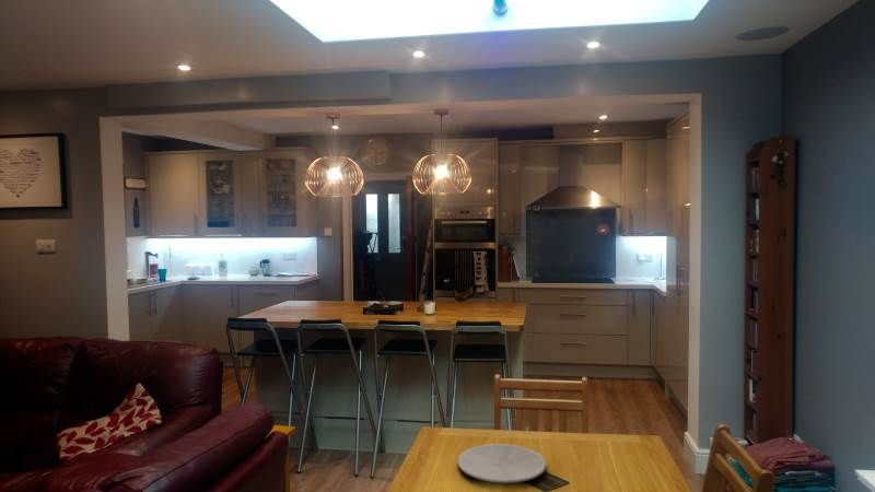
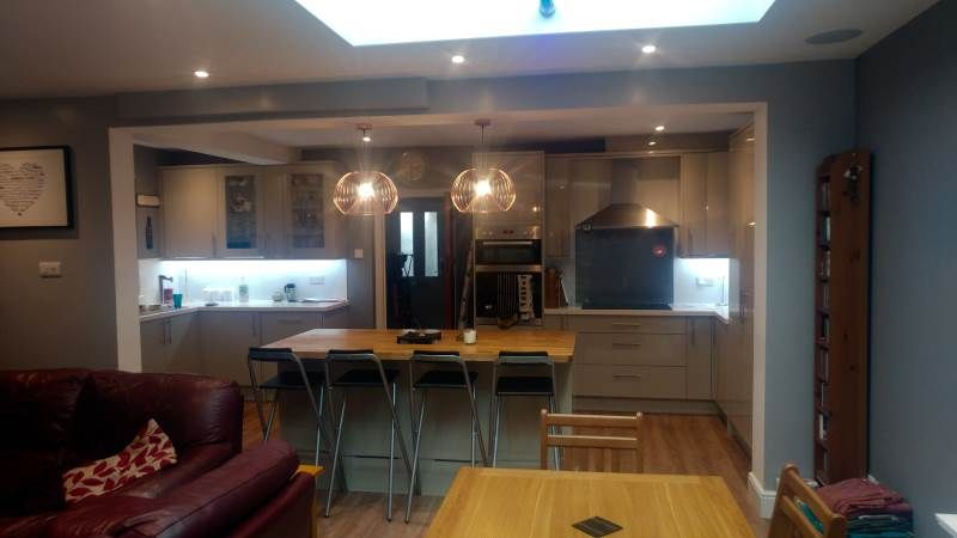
- plate (501, 462)
